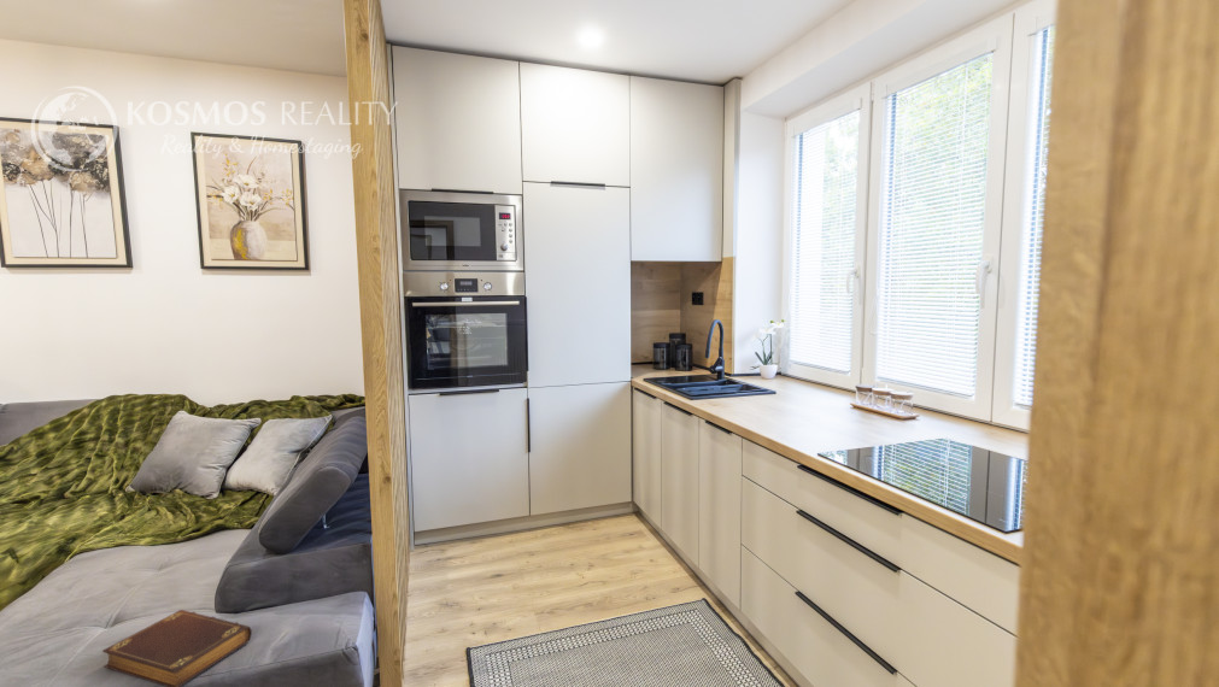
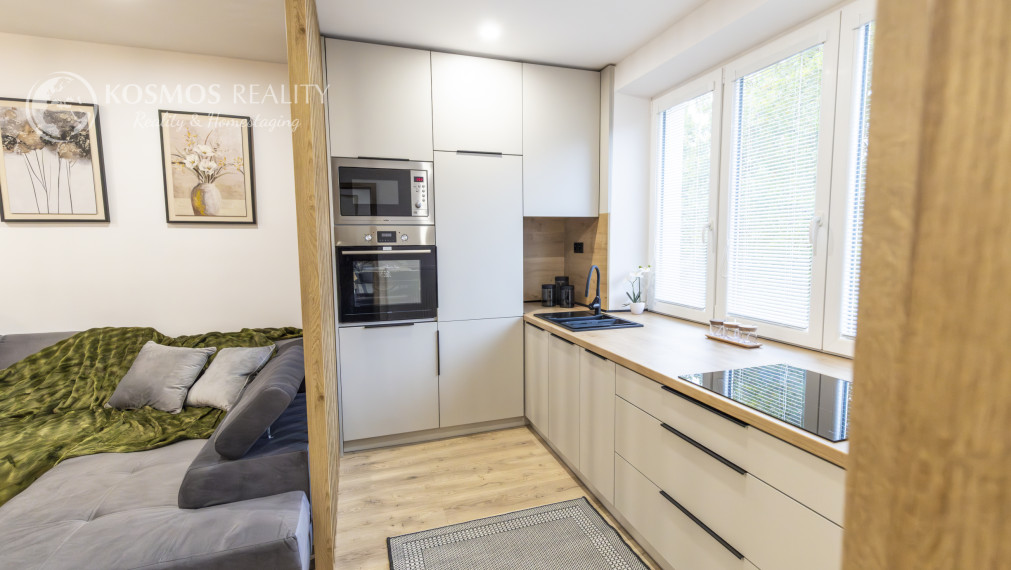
- book (181, 644)
